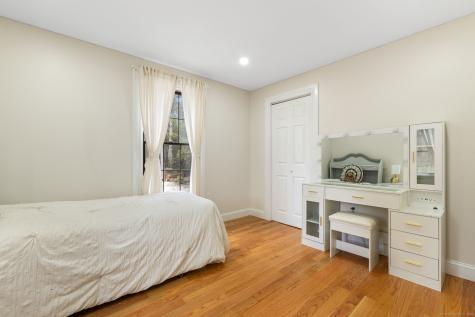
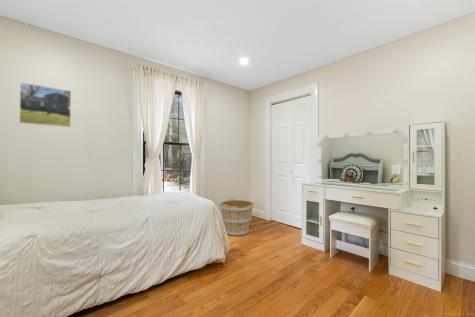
+ wooden bucket (236, 216)
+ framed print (46, 106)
